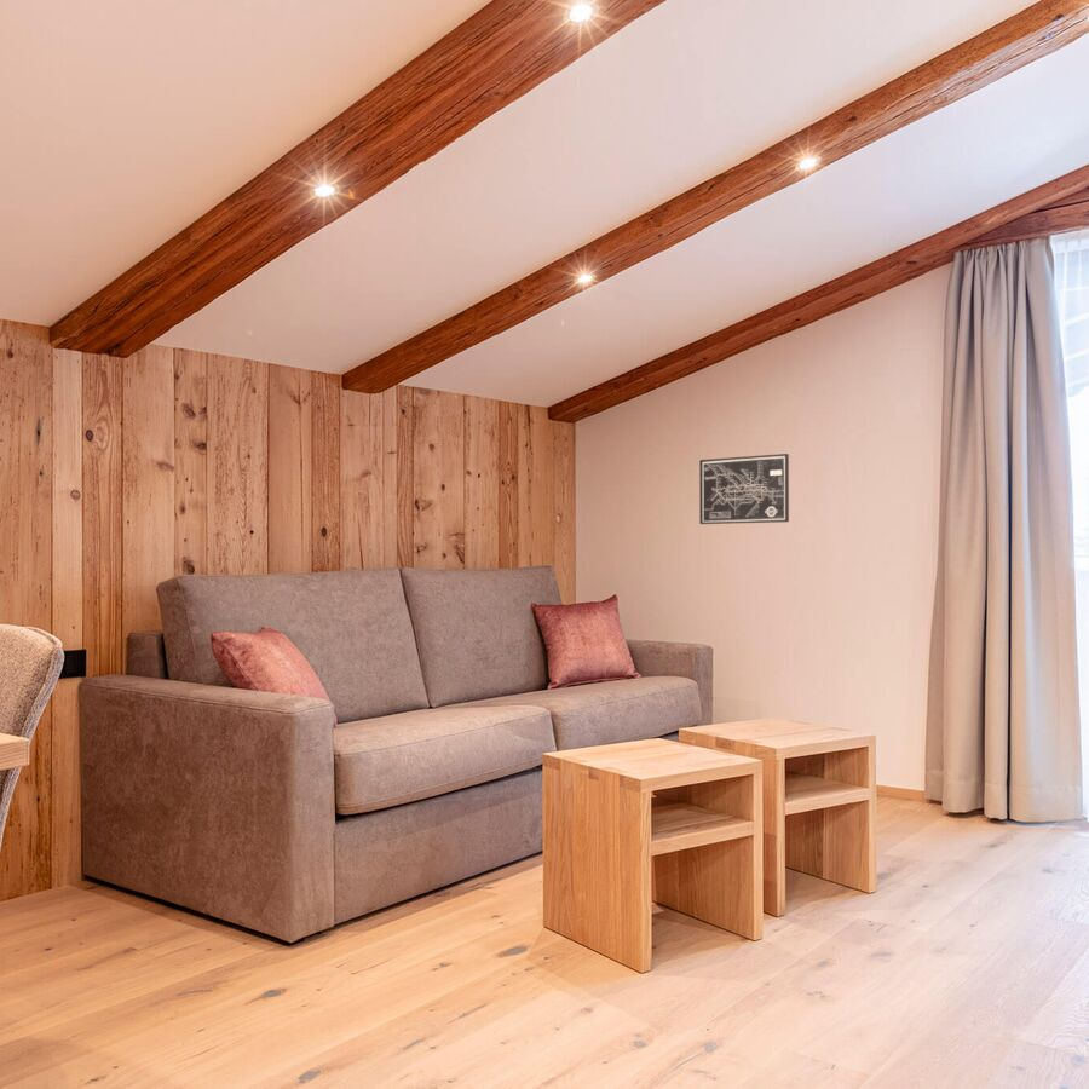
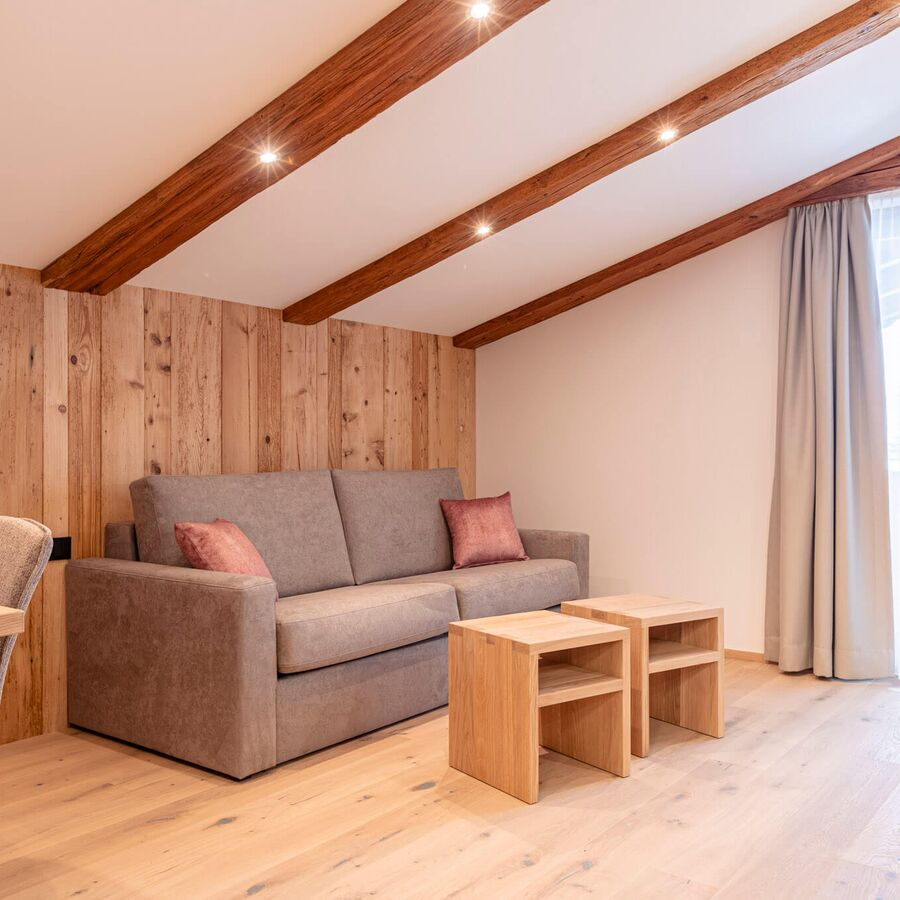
- wall art (743, 489)
